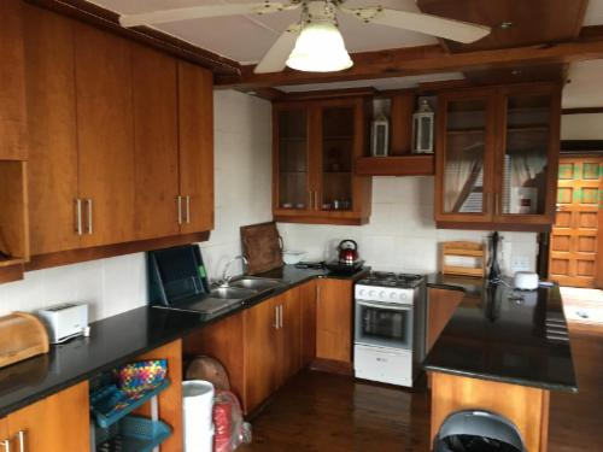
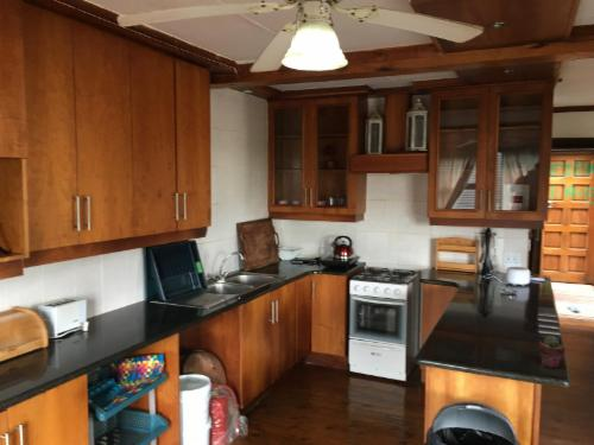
+ potted succulent (551, 350)
